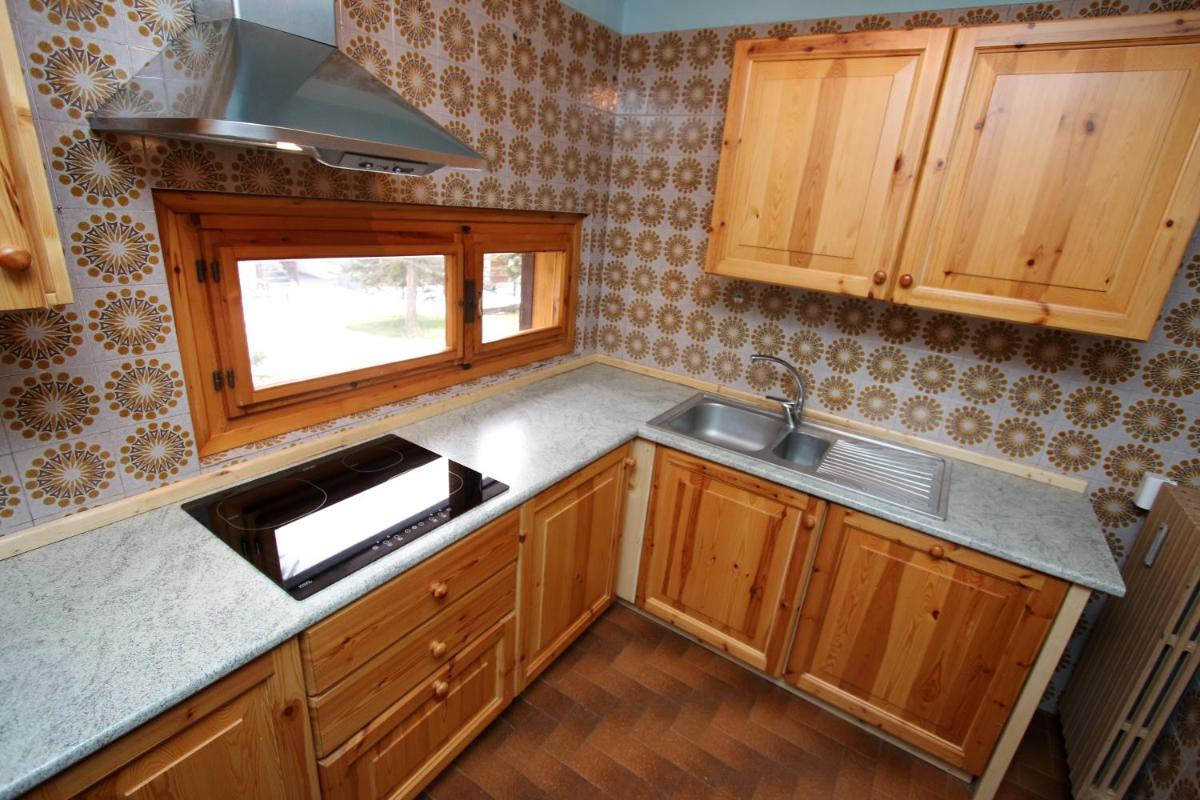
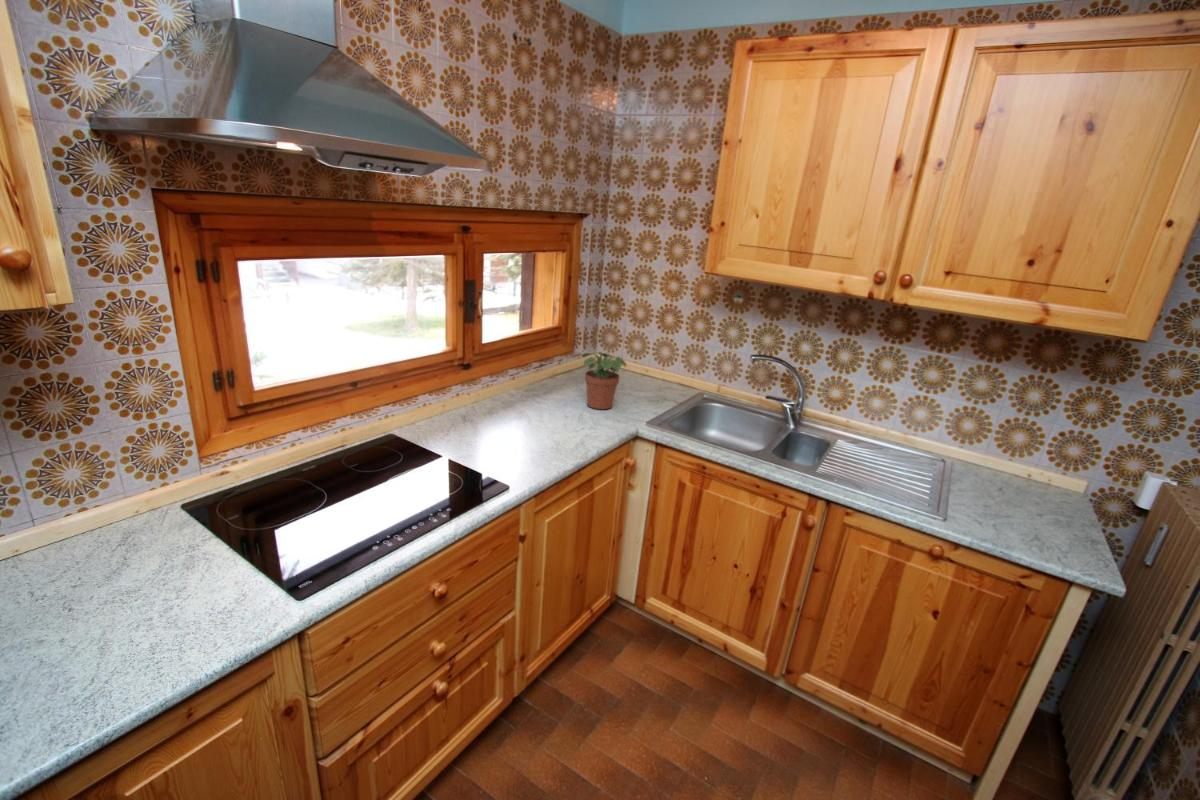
+ potted plant (599, 380)
